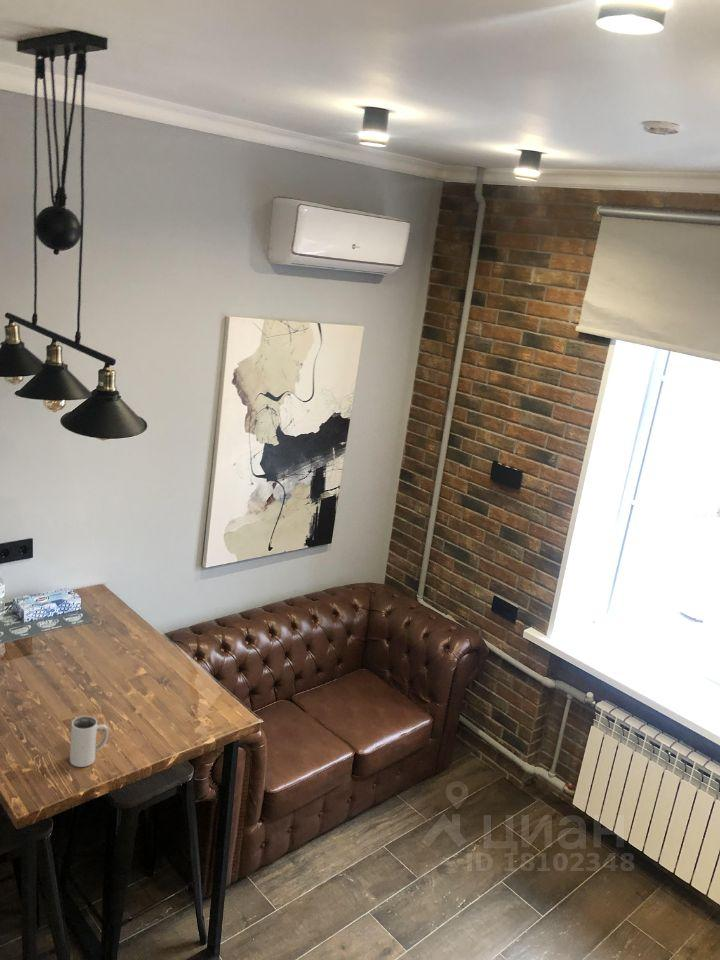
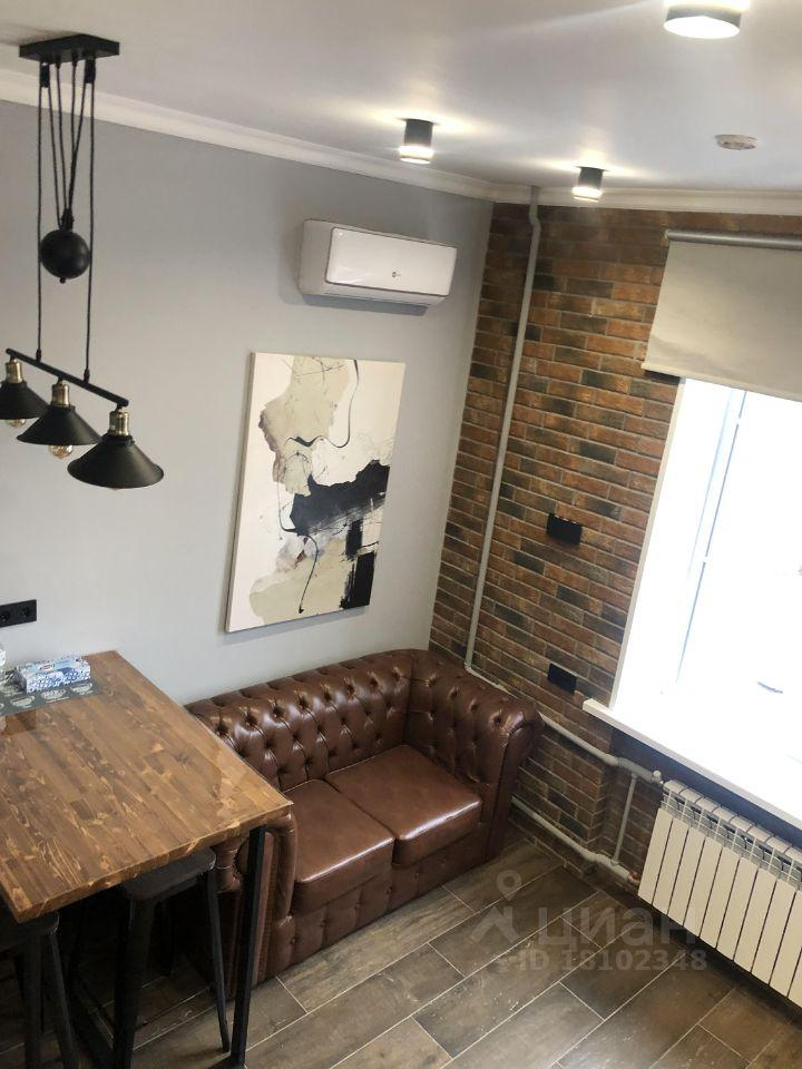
- mug (89, 740)
